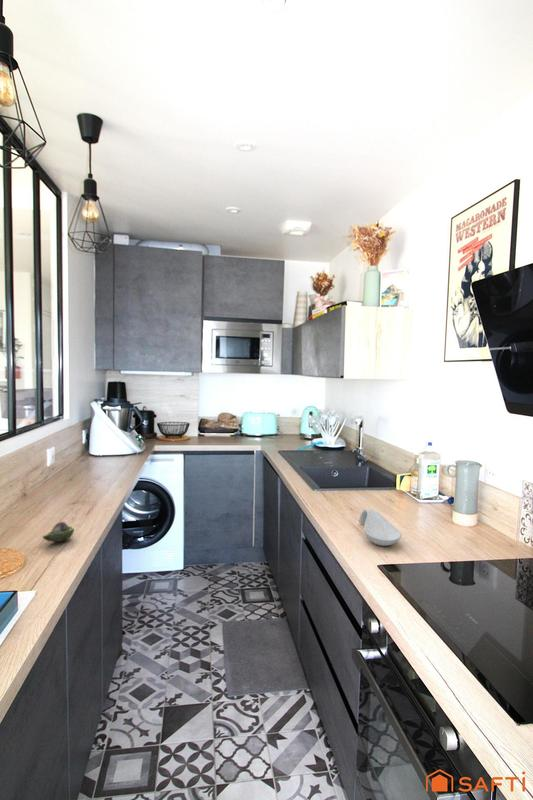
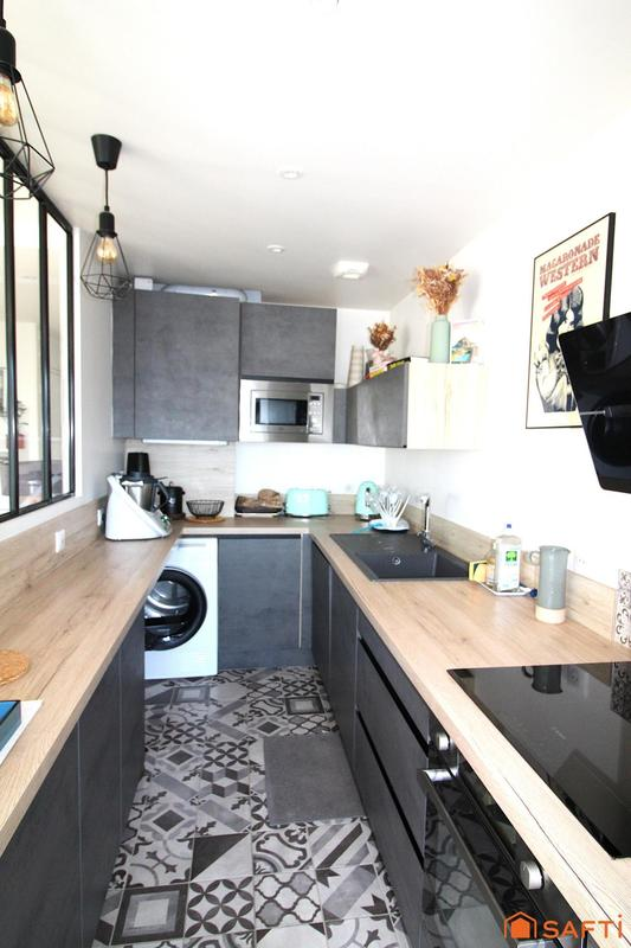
- fruit (59, 532)
- spoon rest (375, 525)
